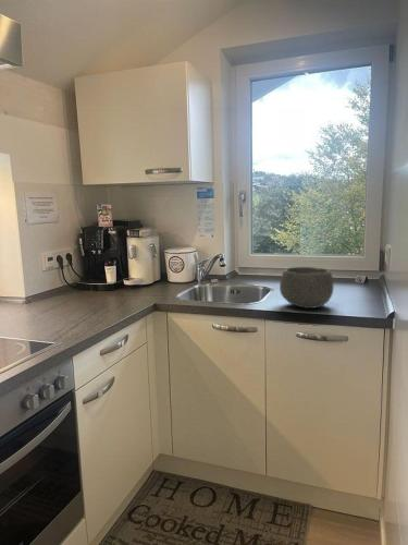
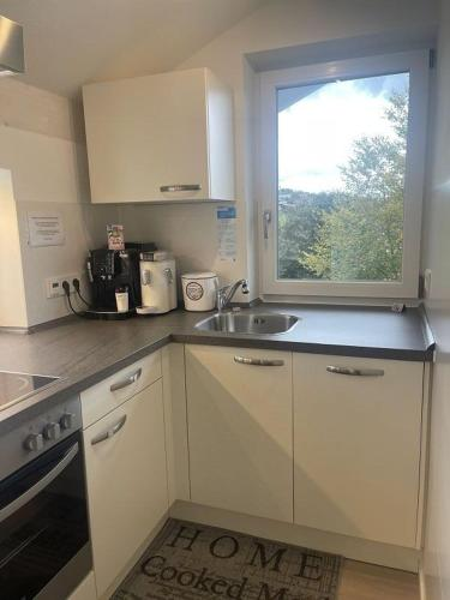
- bowl (306, 288)
